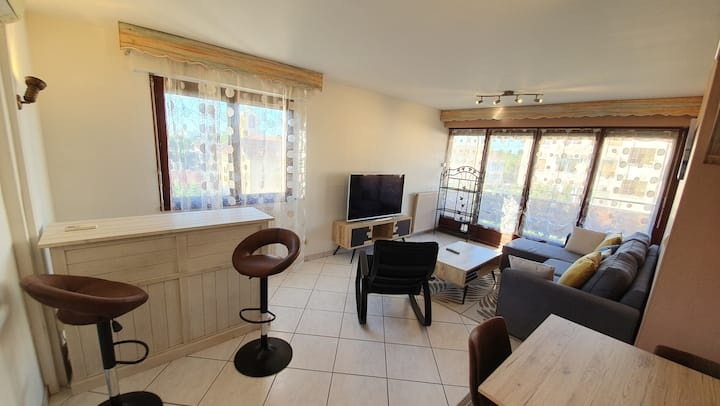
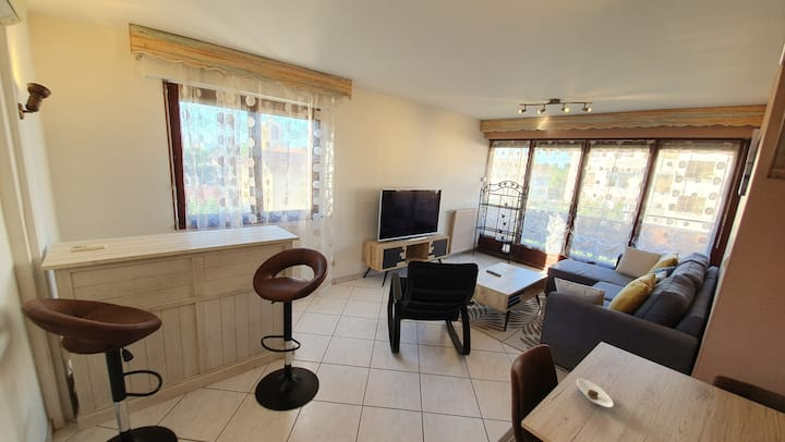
+ saucer (593, 394)
